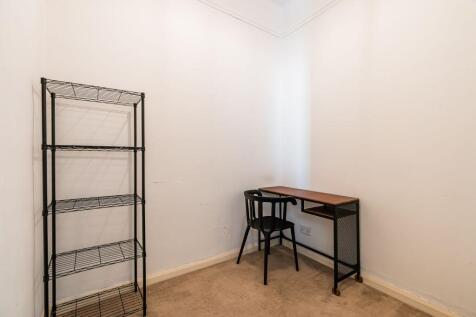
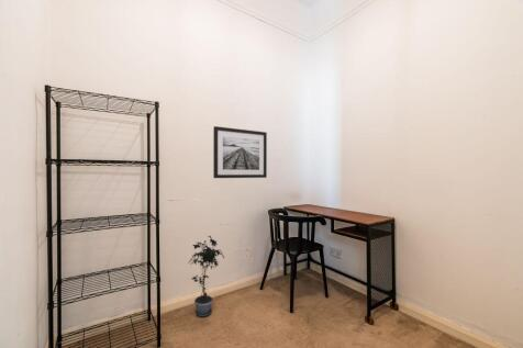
+ potted plant (204, 276)
+ wall art (242, 154)
